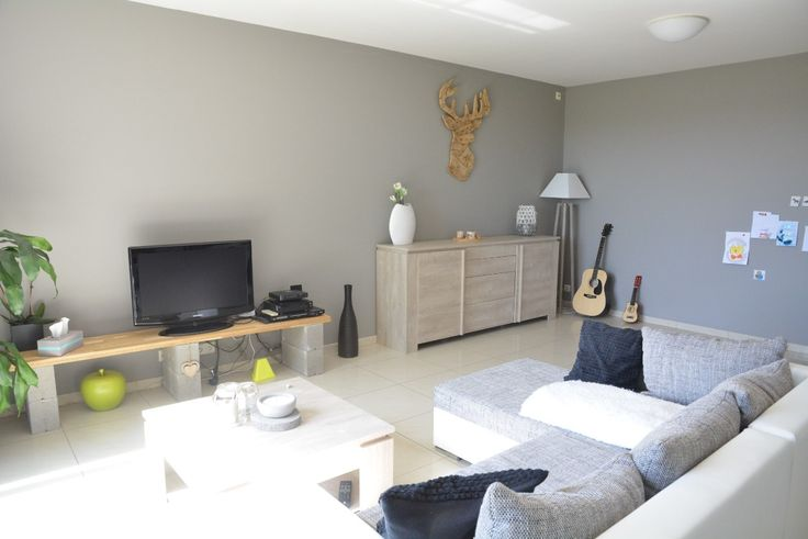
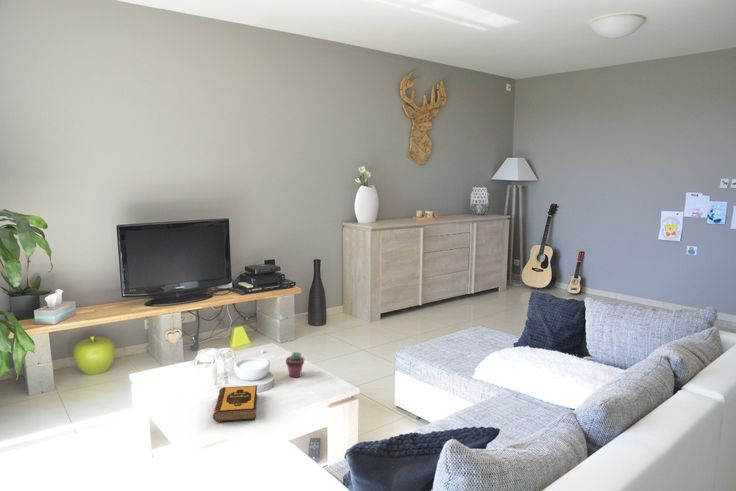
+ potted succulent (295, 363)
+ hardback book (236, 402)
